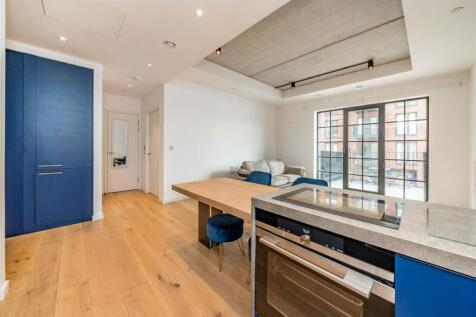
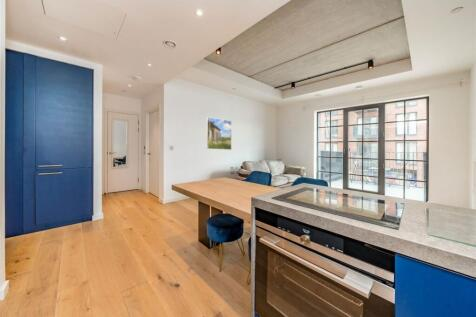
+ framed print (219, 134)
